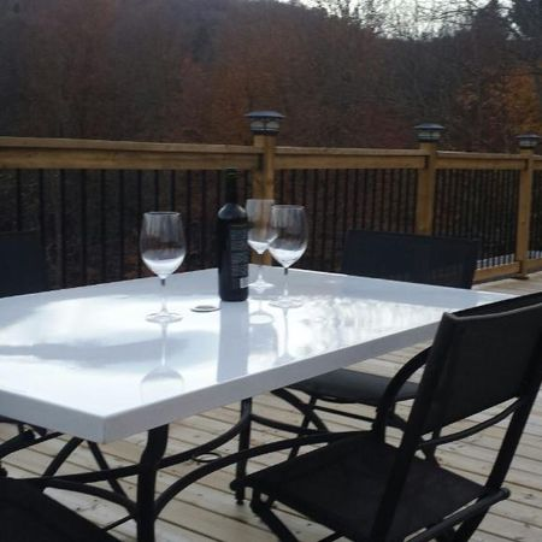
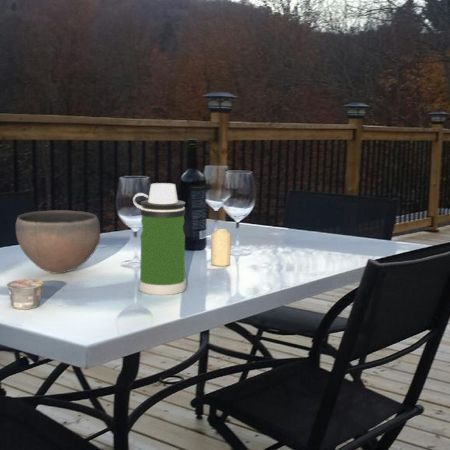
+ cheese (25, 294)
+ bowl (58, 244)
+ candle (220, 246)
+ water bottle (161, 237)
